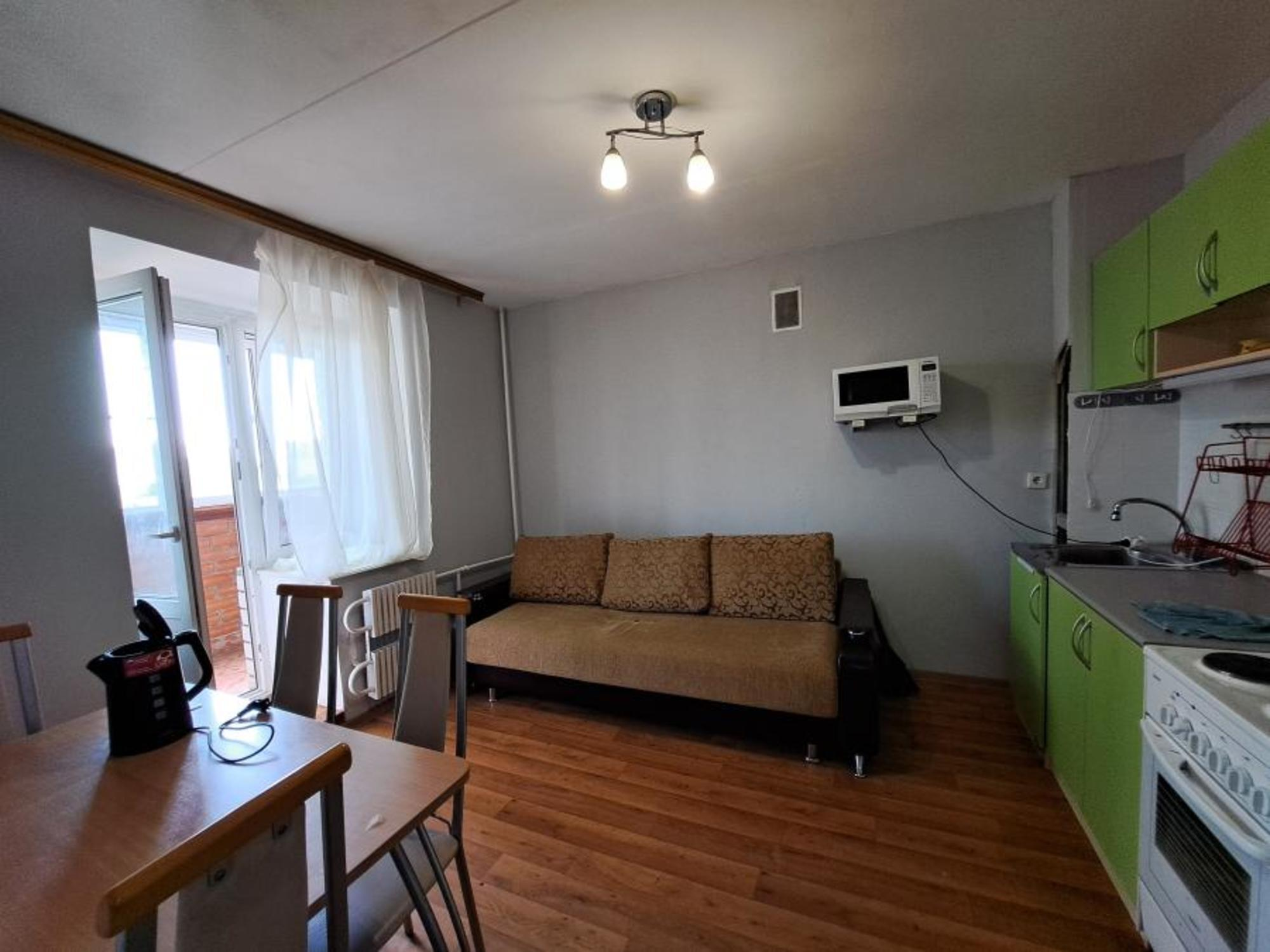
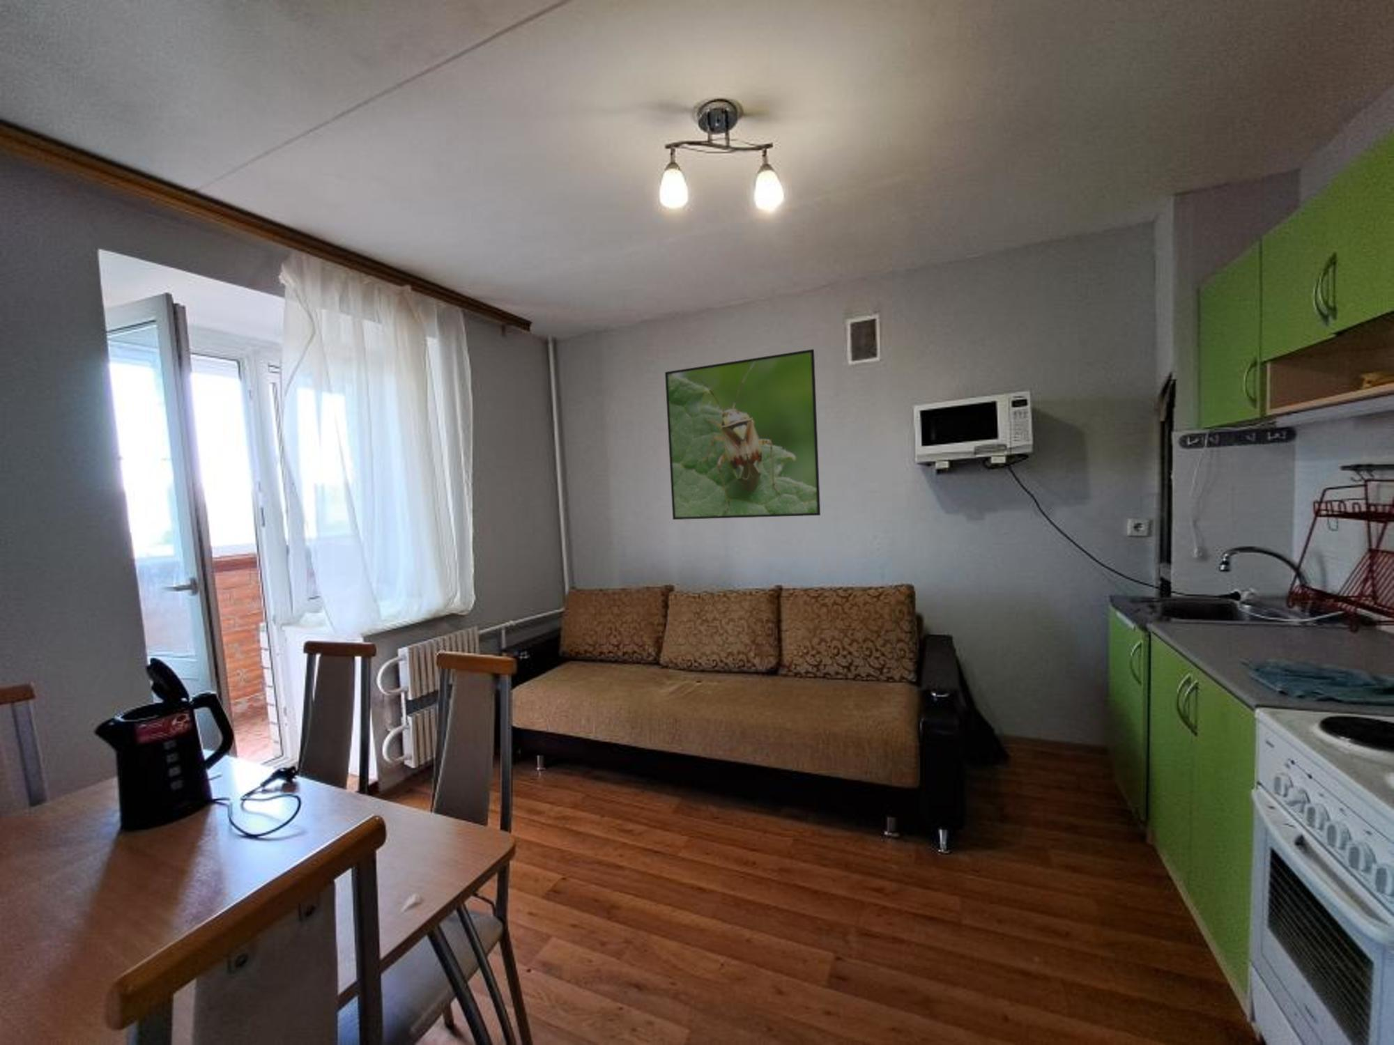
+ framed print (739, 439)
